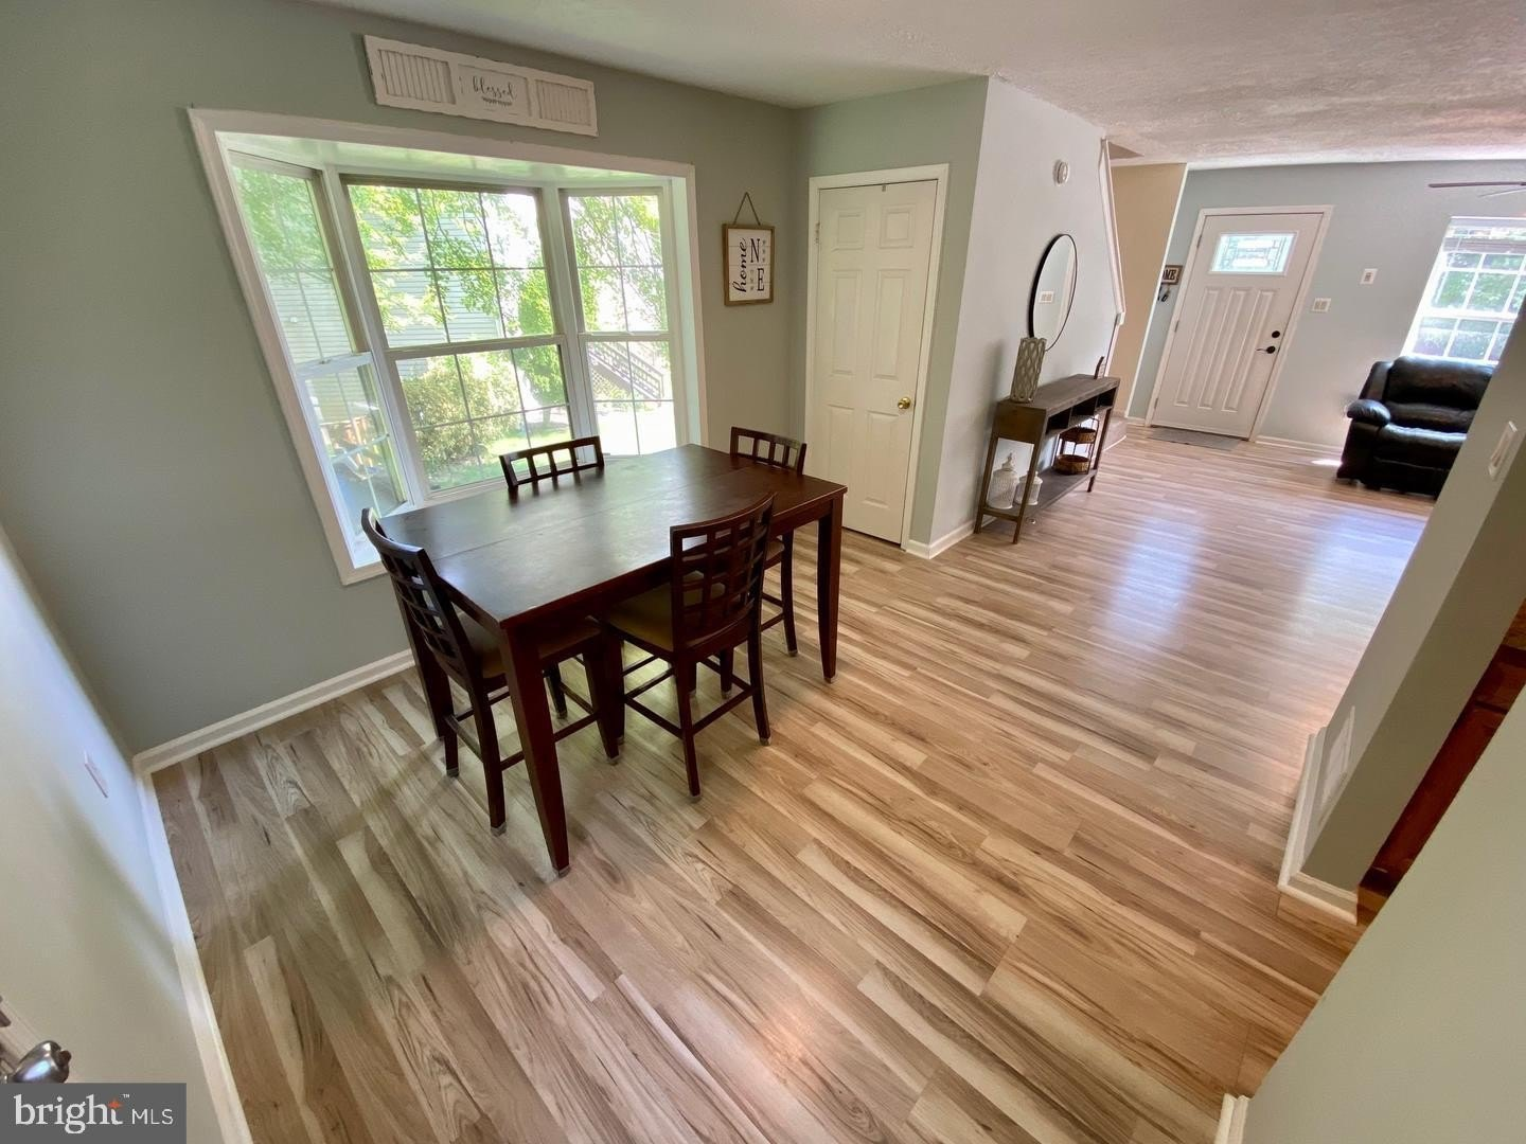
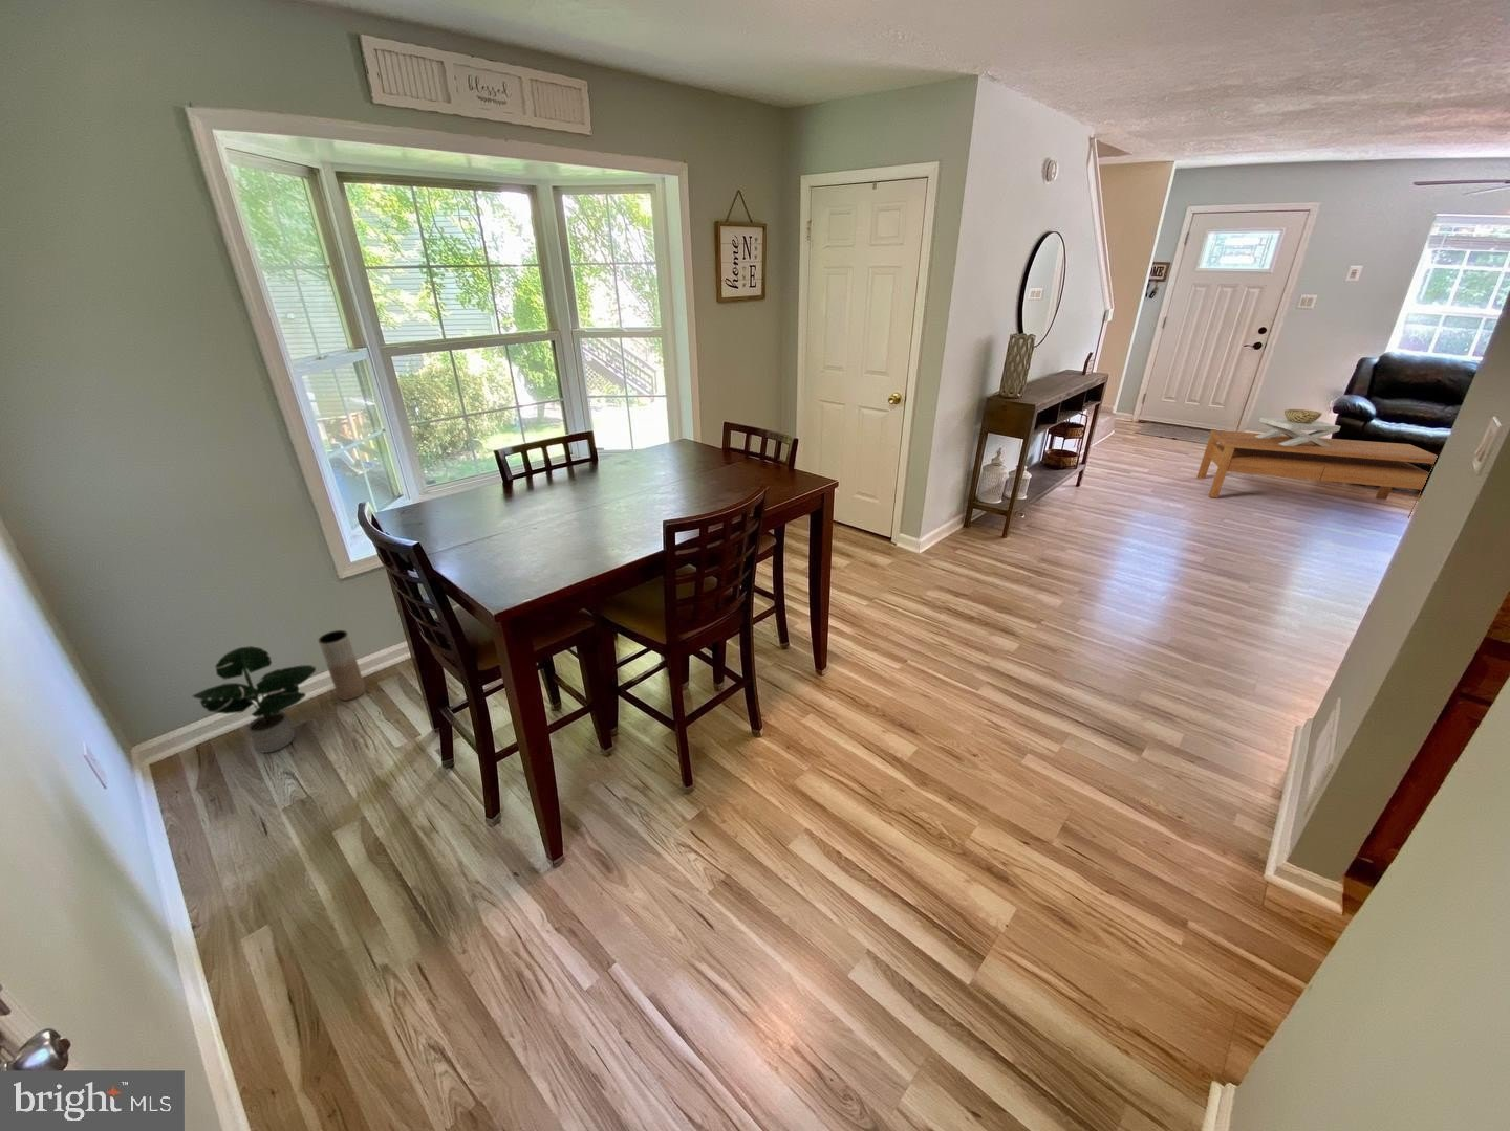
+ coffee table (1307, 472)
+ potted plant (266, 702)
+ decorative bowl (1297, 427)
+ vase (342, 665)
